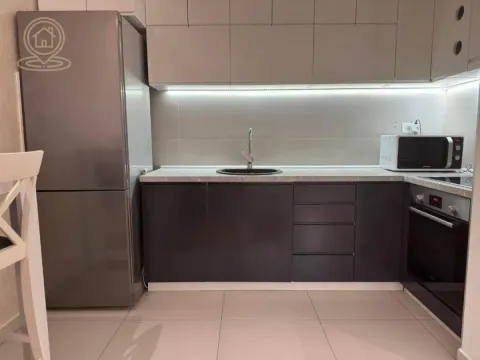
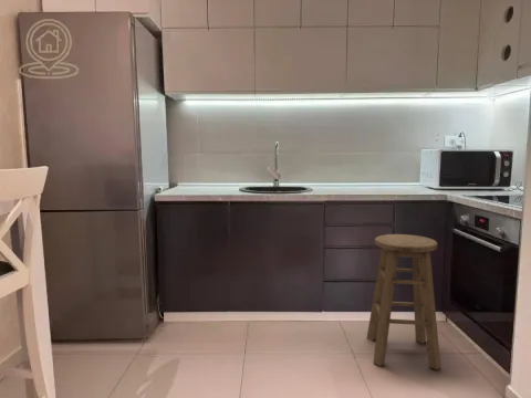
+ bar stool (403, 302)
